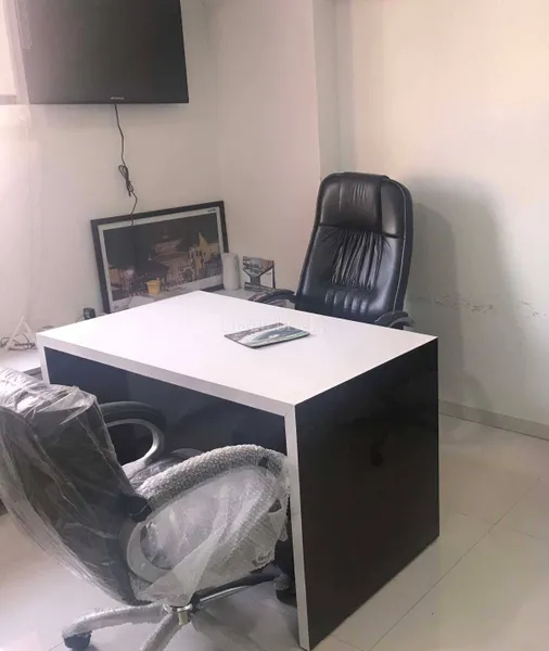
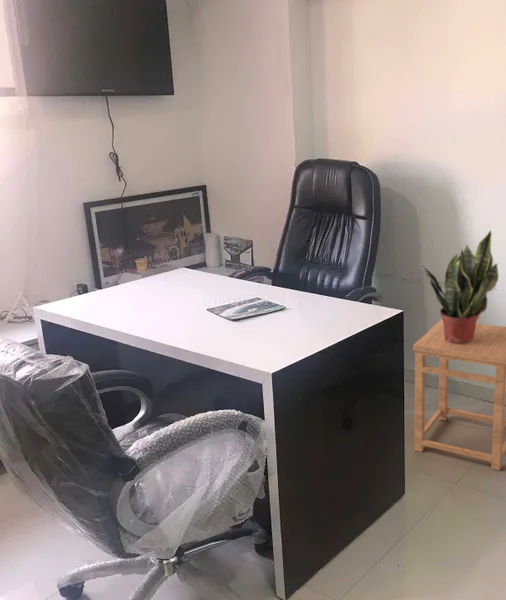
+ side table (469, 379)
+ potted plant (460, 283)
